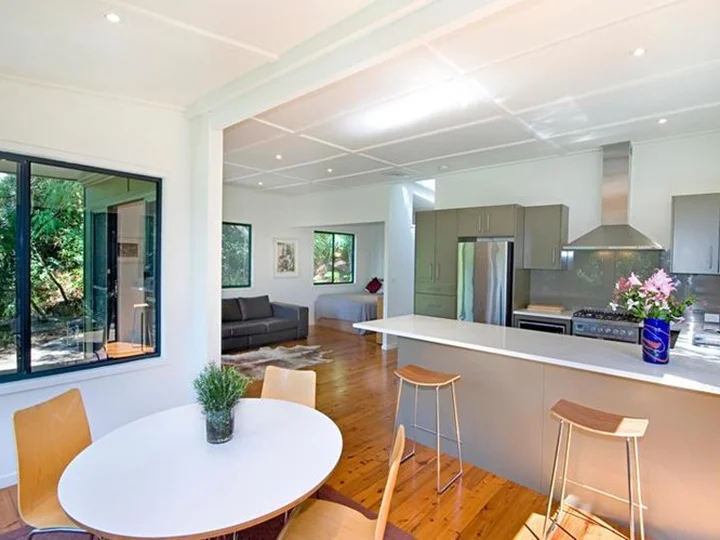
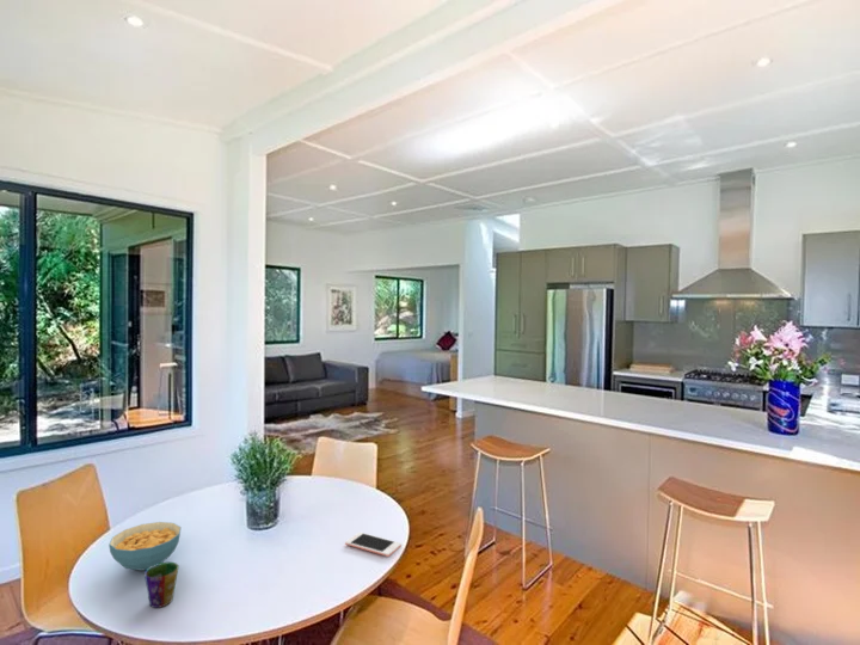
+ cup (160, 588)
+ cell phone (373, 543)
+ cereal bowl (146, 549)
